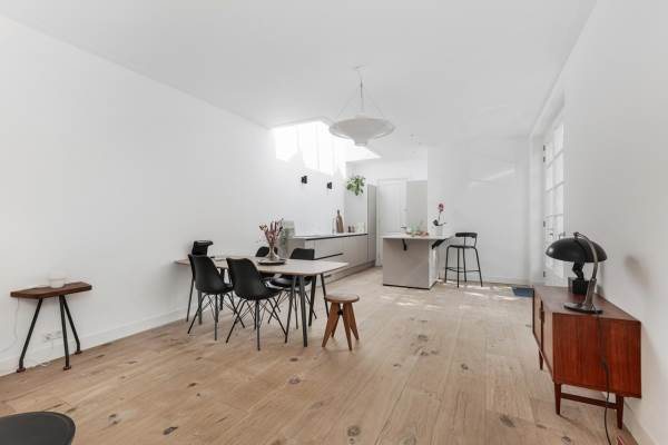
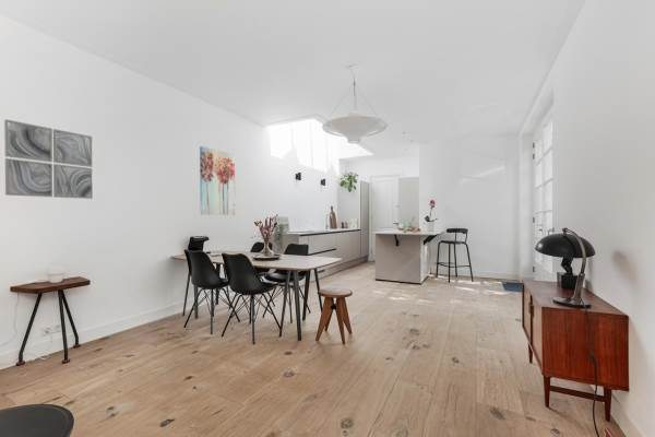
+ wall art (218, 182)
+ wall art (53, 162)
